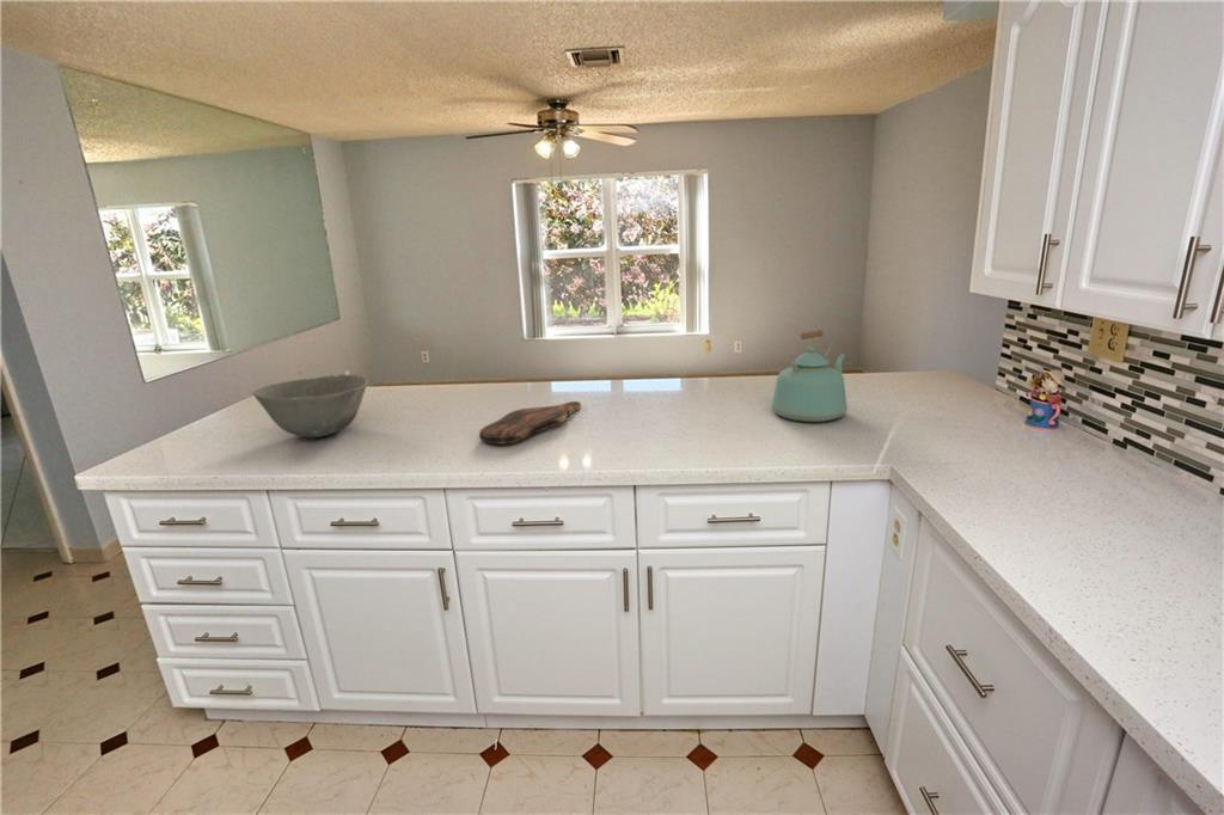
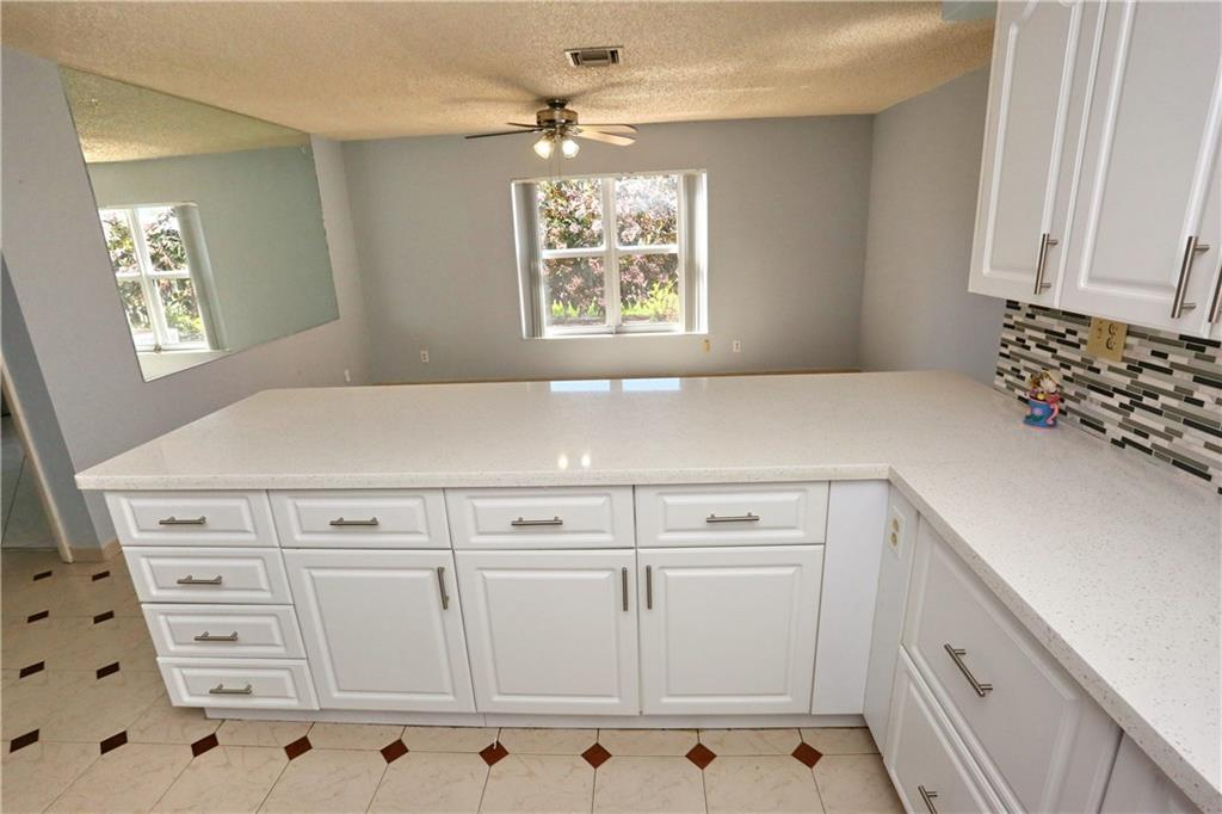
- kettle (815, 372)
- cutting board (533, 418)
- bowl (317, 409)
